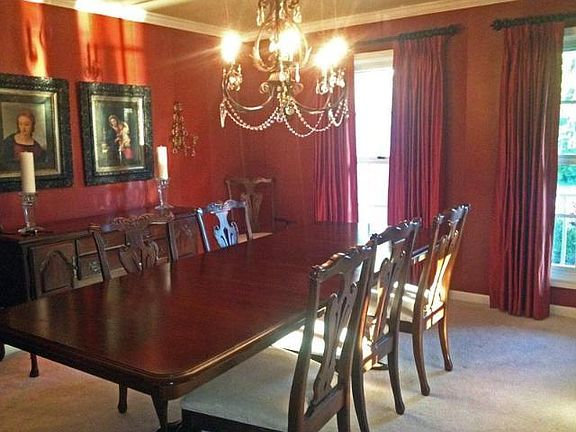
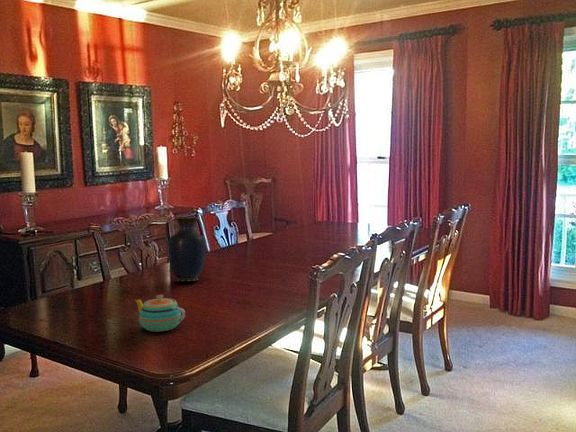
+ vase (187, 248)
+ teapot (158, 311)
